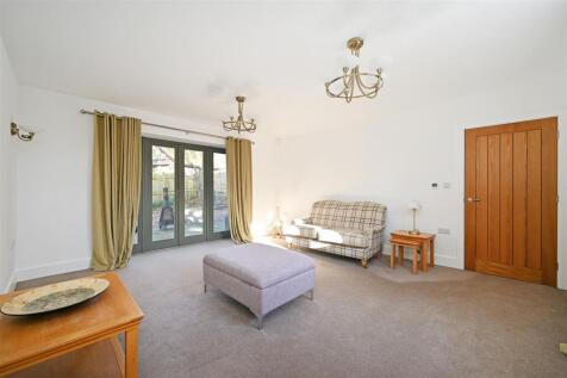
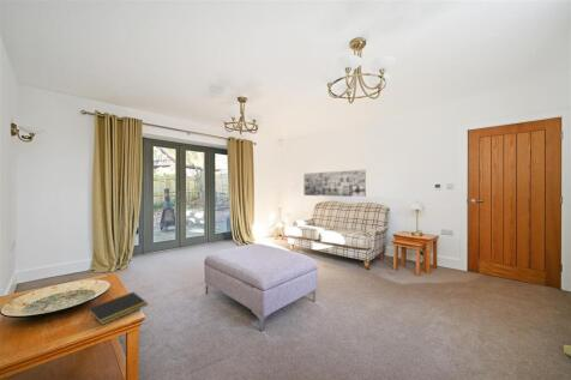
+ notepad (119, 306)
+ wall art (331, 183)
